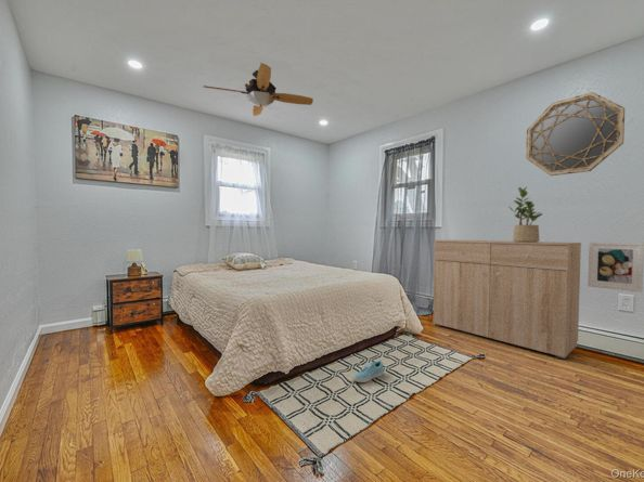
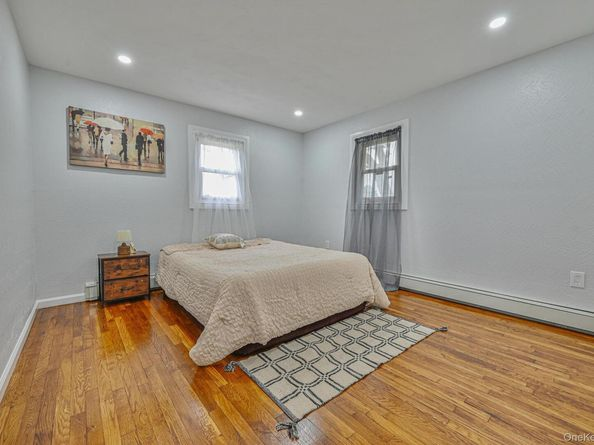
- potted plant (528, 213)
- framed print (614, 265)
- dresser (499, 288)
- home mirror (570, 135)
- ceiling fan (260, 90)
- sneaker (368, 369)
